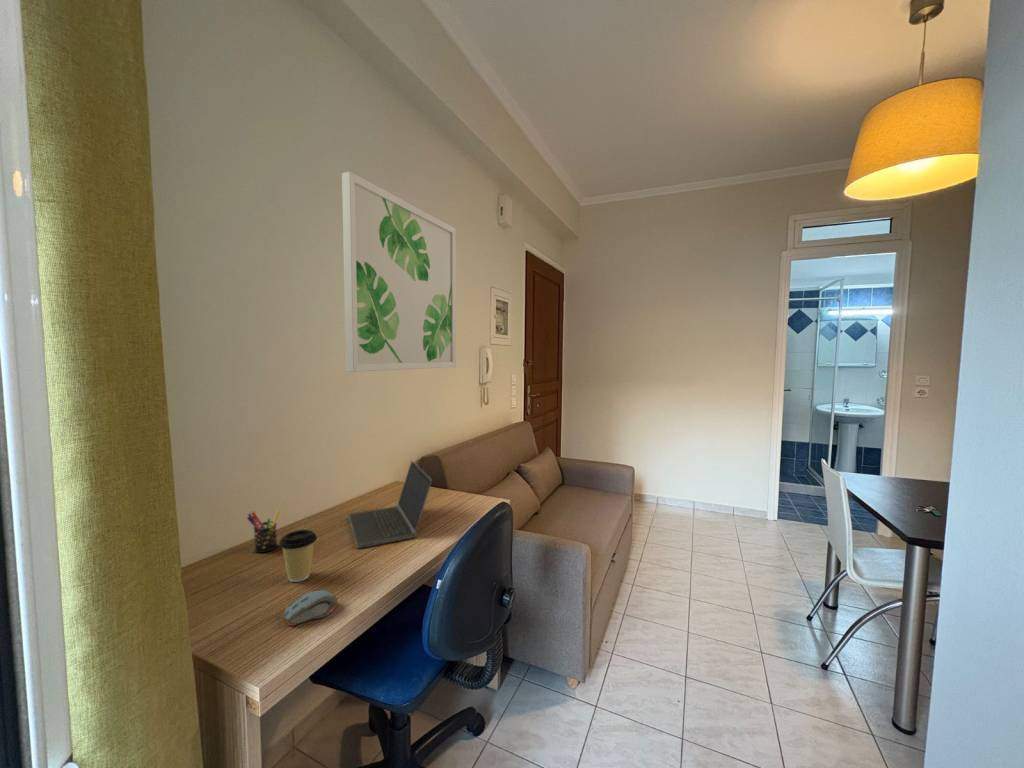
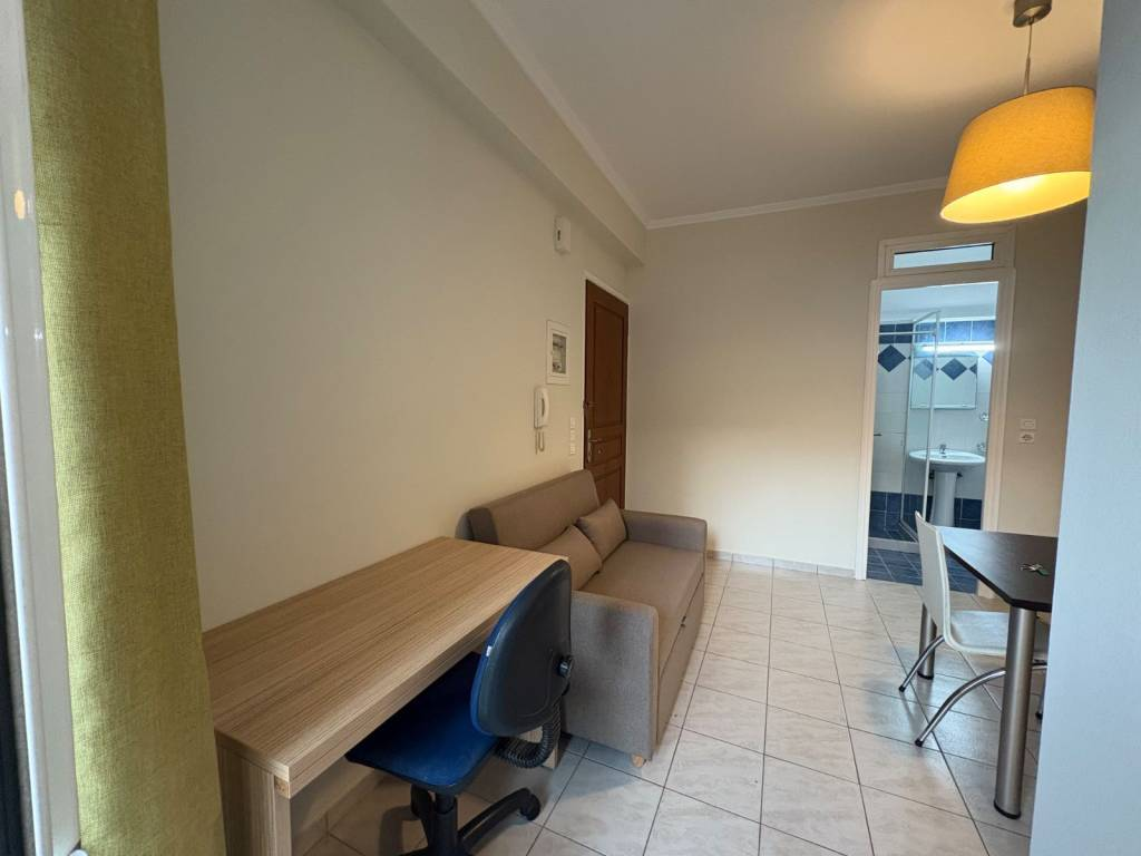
- computer mouse (311, 604)
- pen holder (264, 529)
- coffee cup (298, 555)
- laptop computer (389, 507)
- wall art (409, 288)
